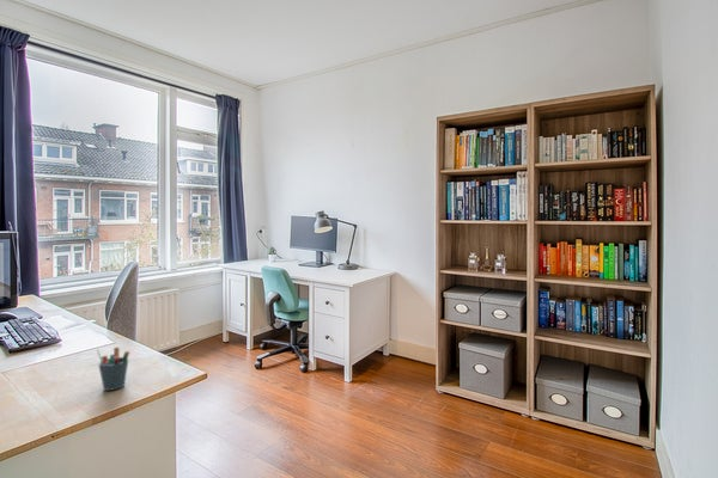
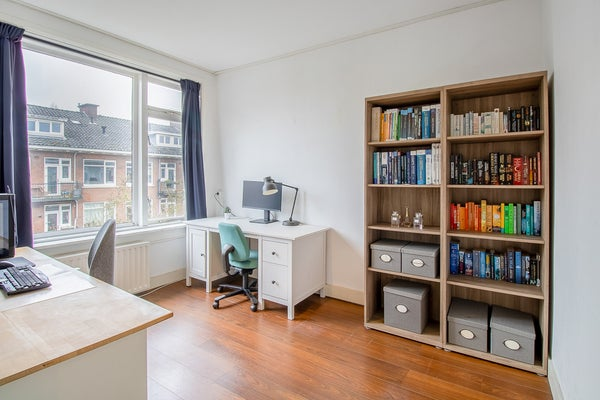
- pen holder (114, 366)
